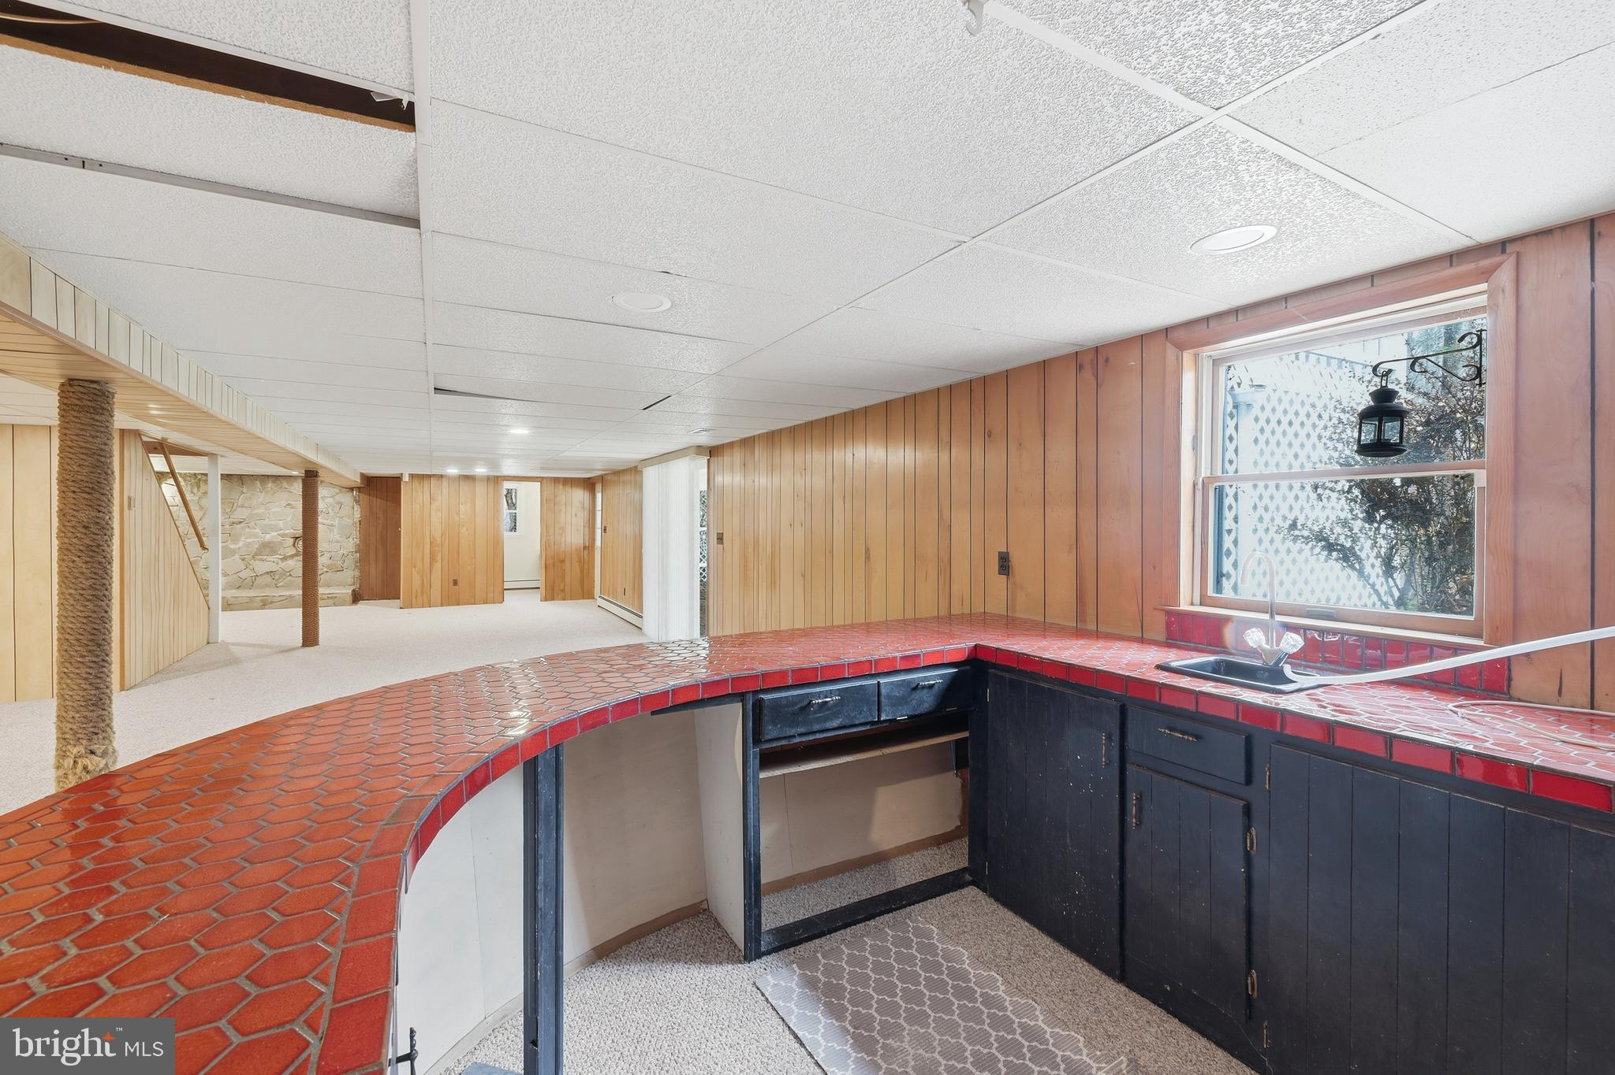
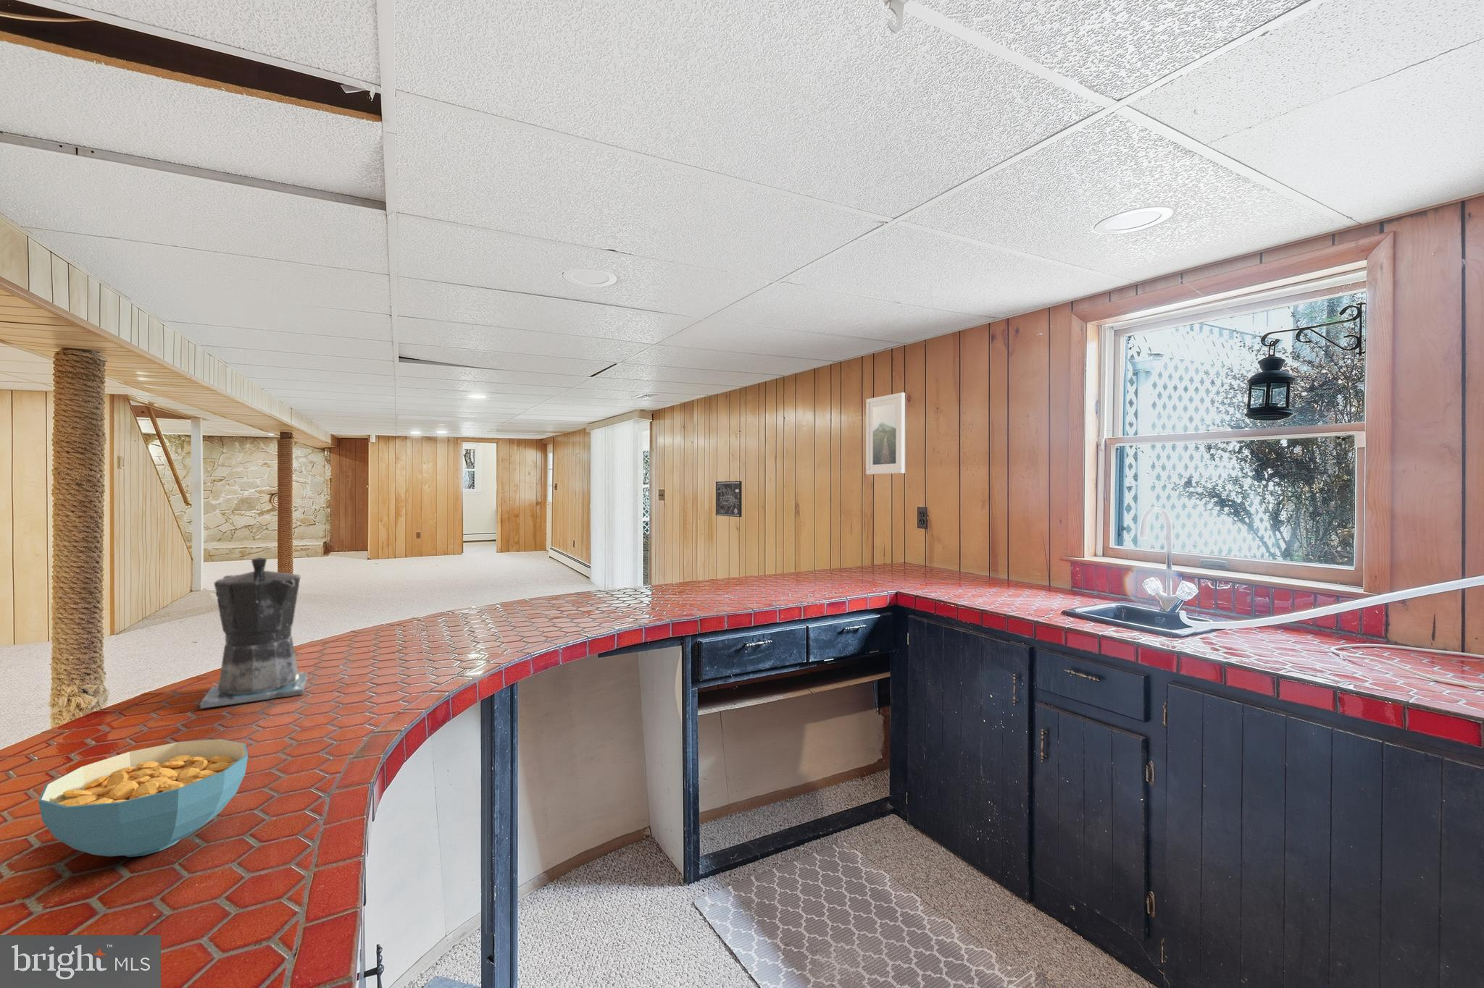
+ cereal bowl (152, 806)
+ wall art (728, 498)
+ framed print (885, 434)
+ coffee maker (258, 624)
